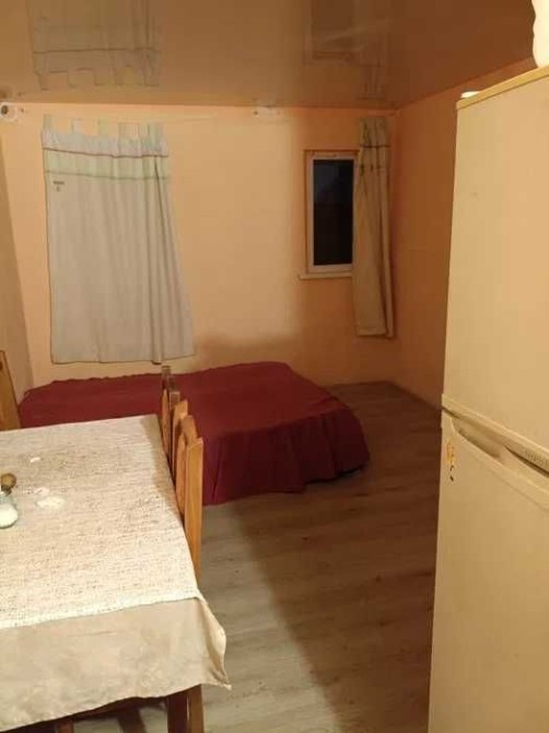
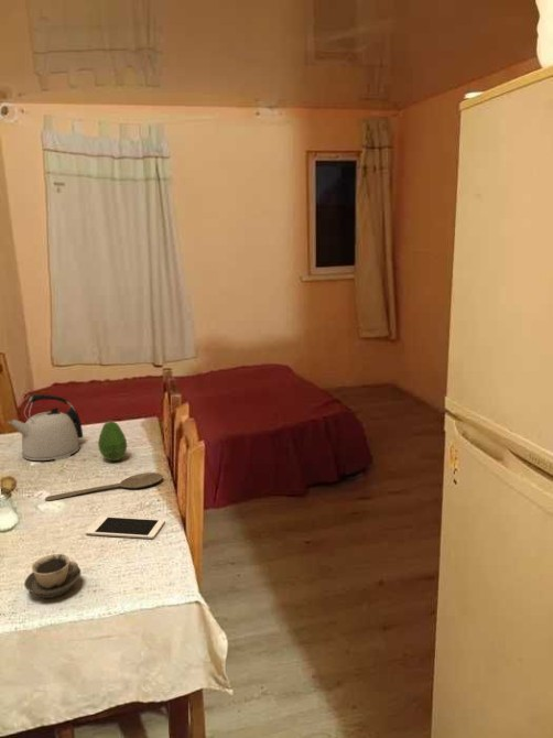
+ fruit (111, 441)
+ wooden spoon (106, 487)
+ kettle (46, 423)
+ cup (53, 575)
+ cell phone (126, 527)
